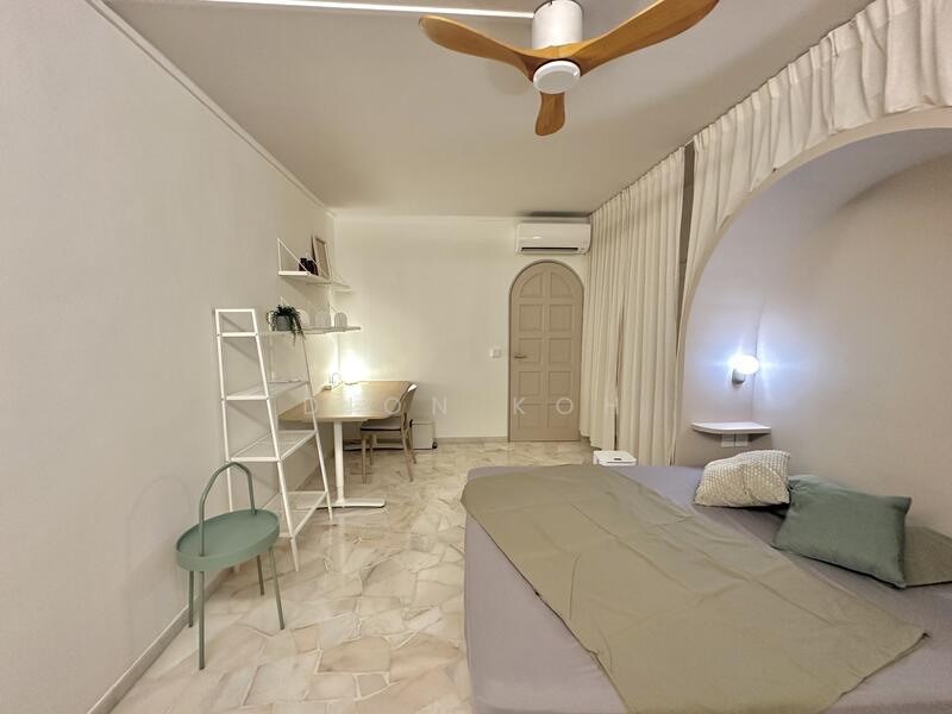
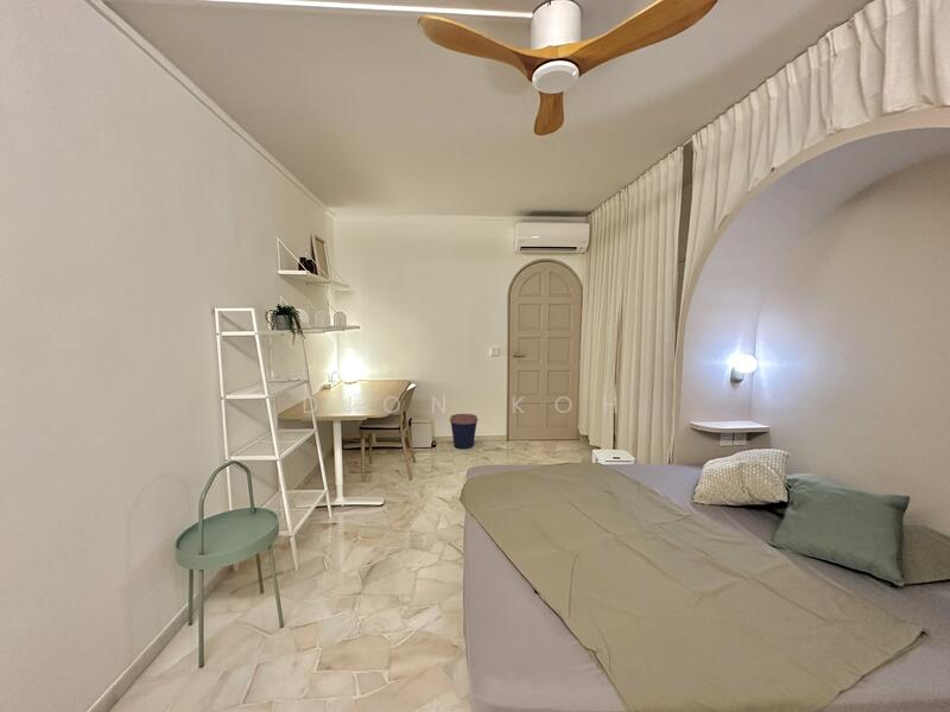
+ coffee cup (463, 431)
